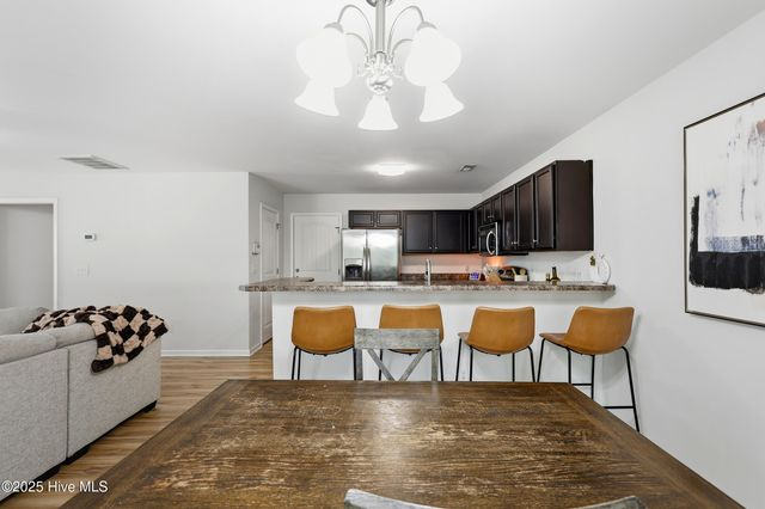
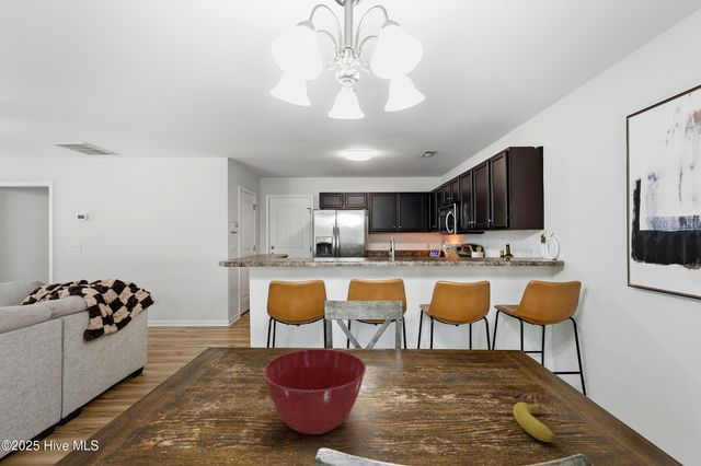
+ banana (537, 420)
+ mixing bowl (315, 393)
